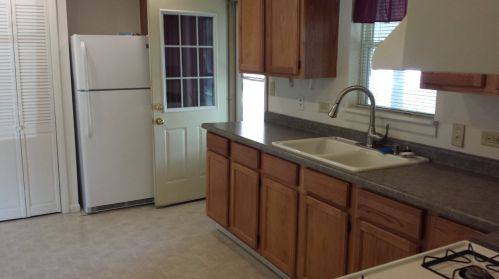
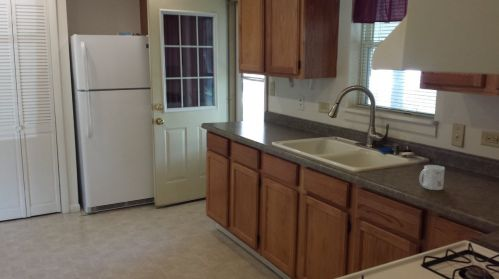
+ mug (430, 177)
